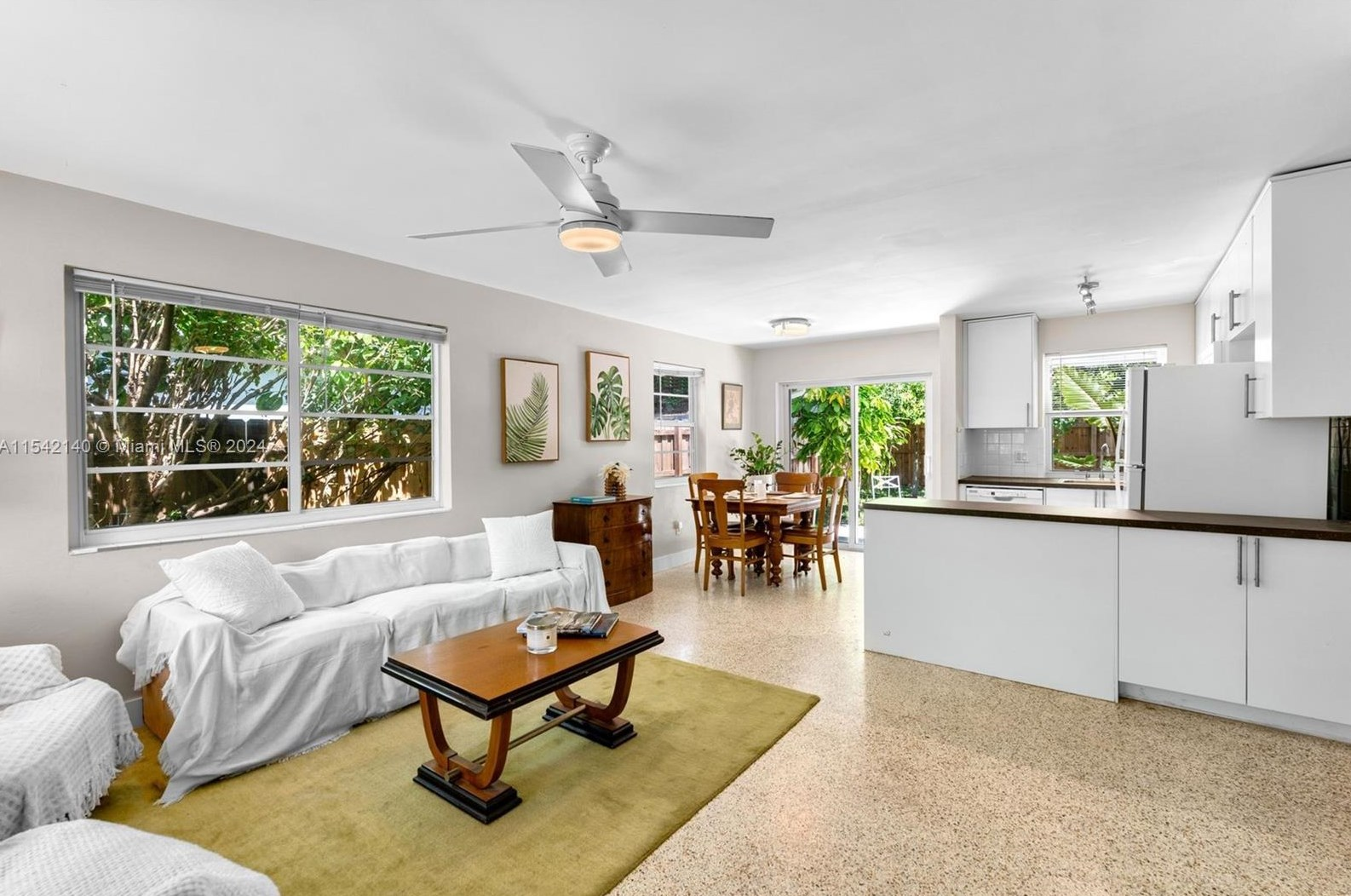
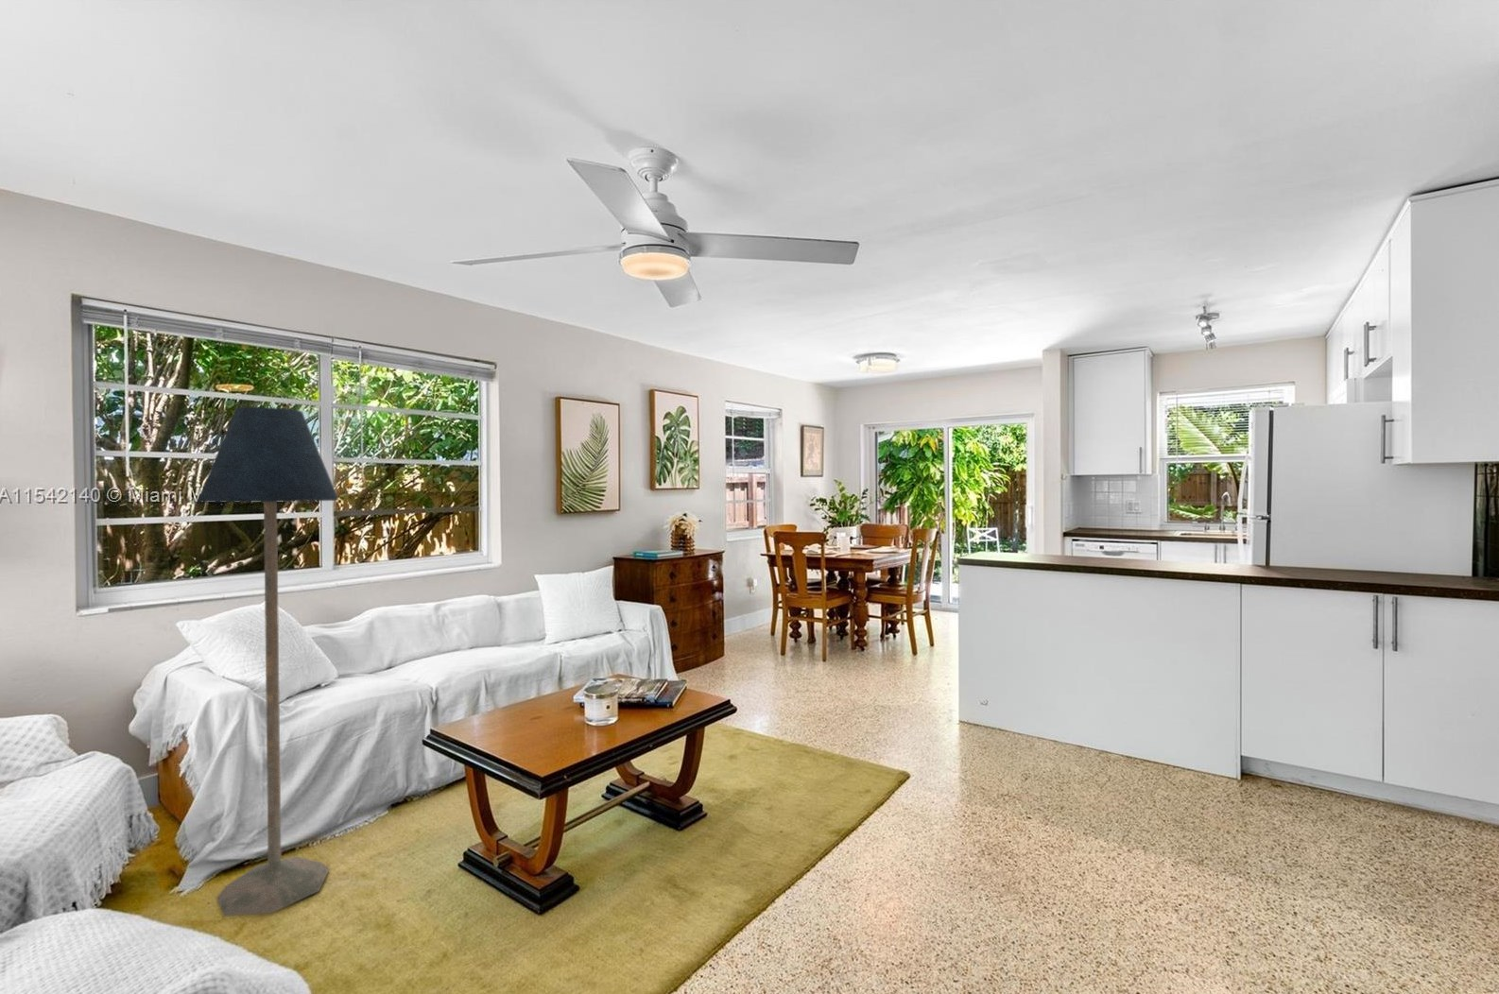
+ floor lamp (271, 649)
